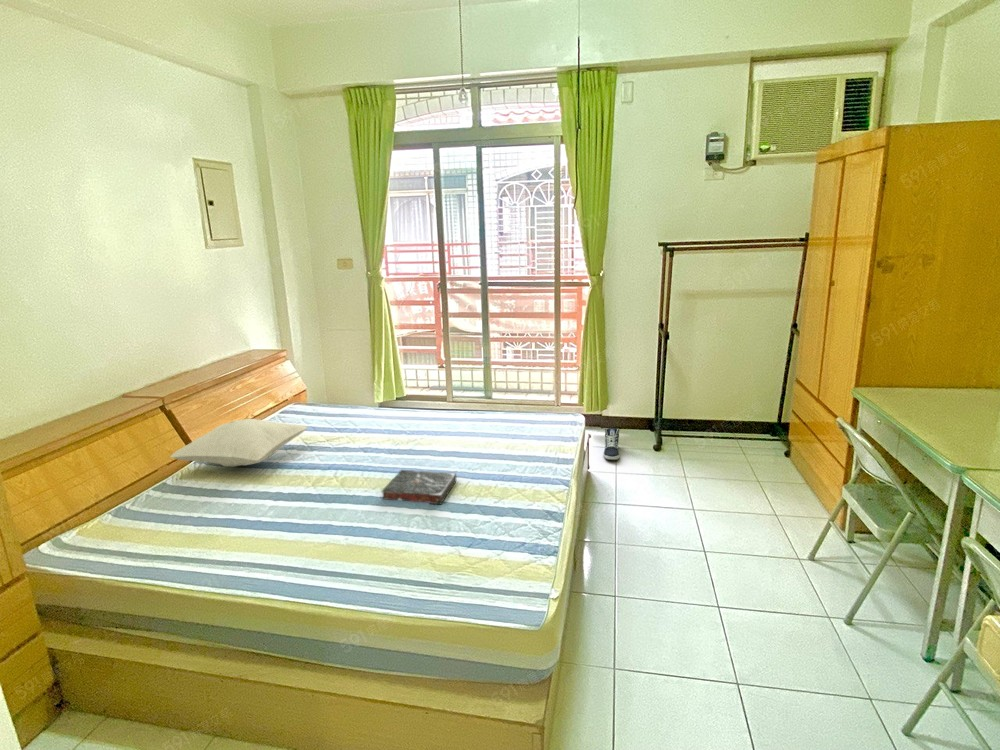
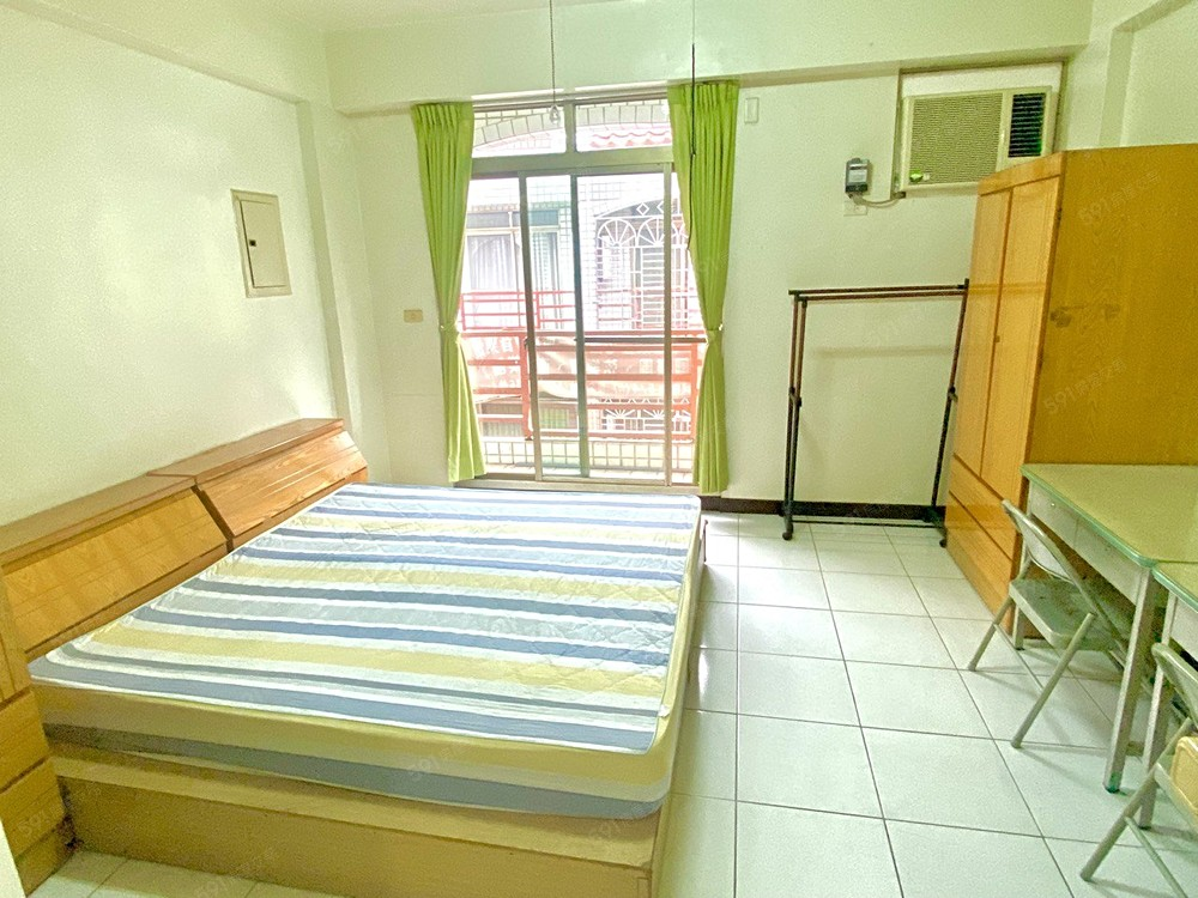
- book (420, 485)
- cushion (243, 441)
- sneaker (611, 442)
